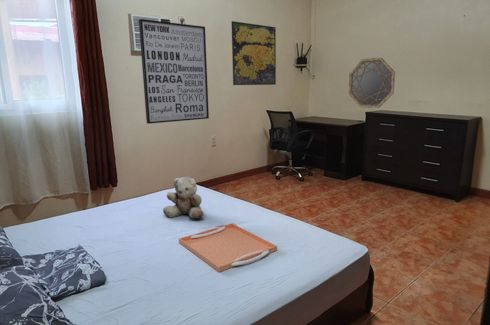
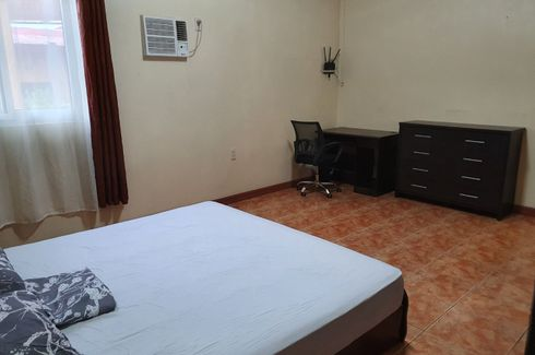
- wall art (176, 73)
- teddy bear (182, 197)
- serving tray (226, 244)
- home mirror (370, 83)
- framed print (255, 55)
